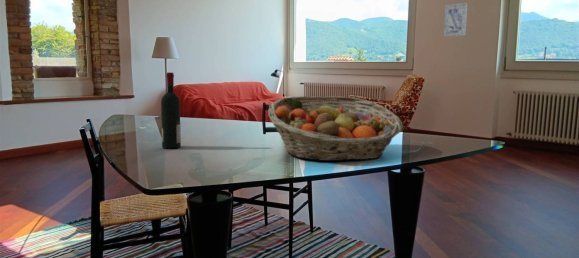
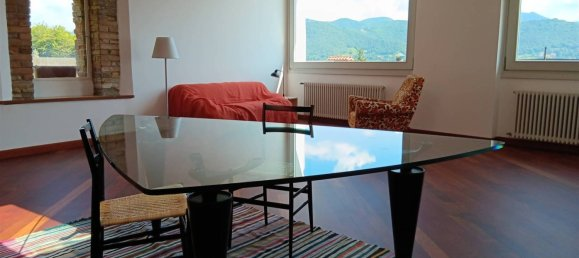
- wall art (455, 20)
- fruit basket (334, 125)
- alcohol (170, 110)
